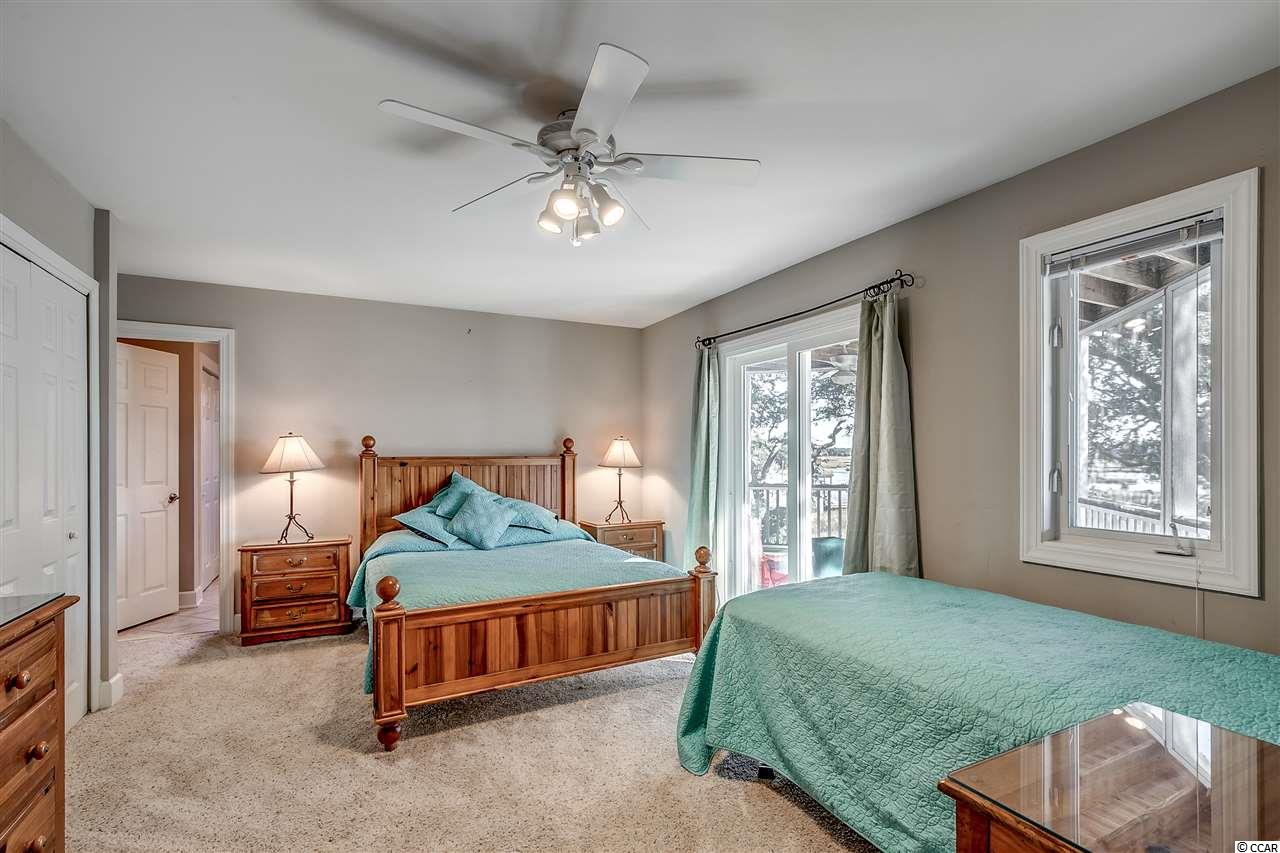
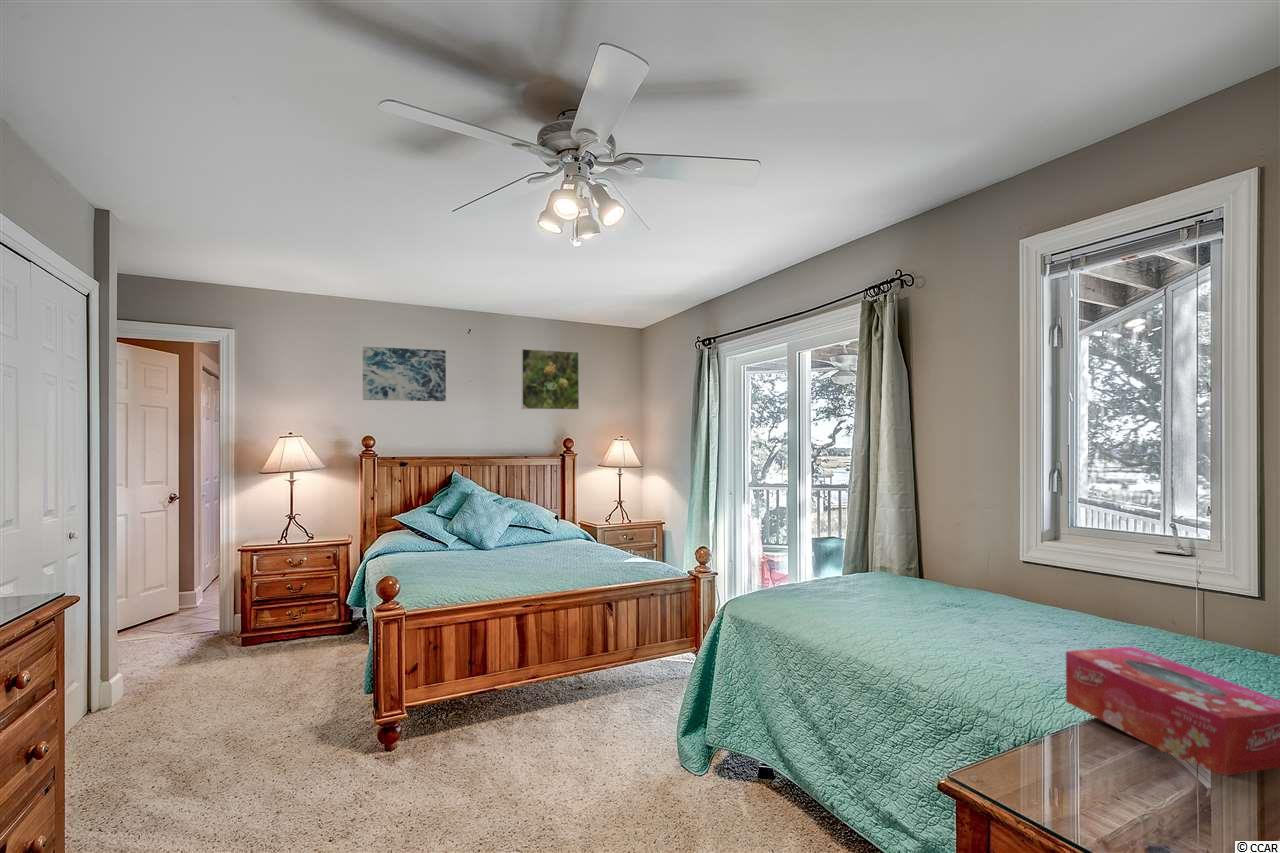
+ wall art (405, 374)
+ tissue box (1172, 705)
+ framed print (550, 379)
